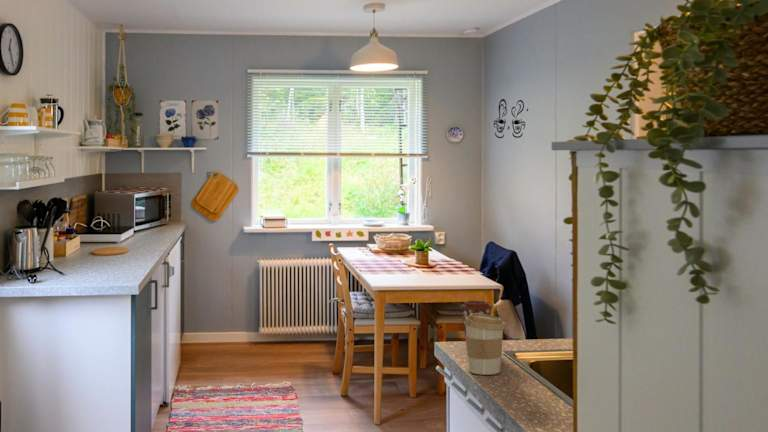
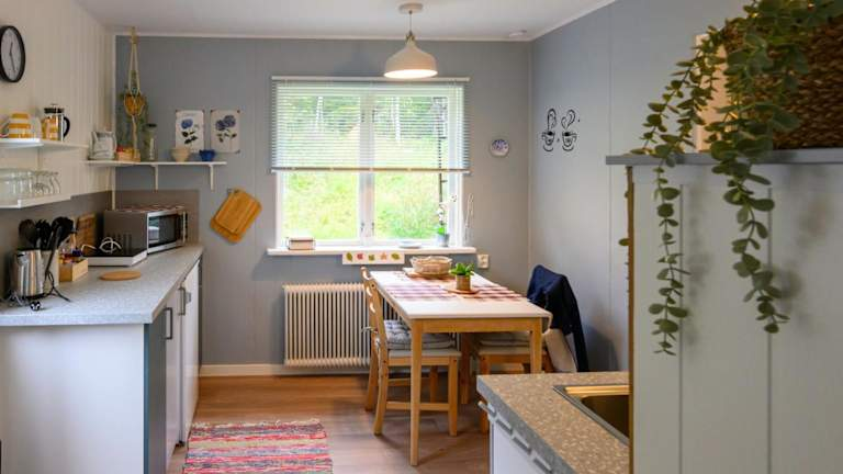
- coffee cup (484, 342)
- coffee cup (465, 325)
